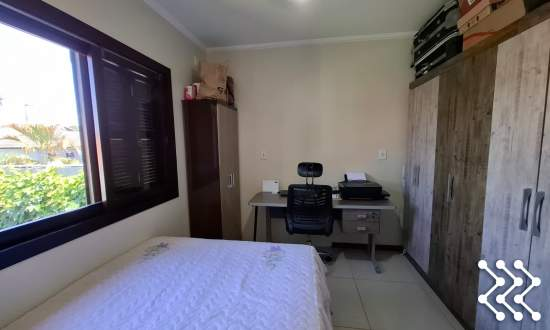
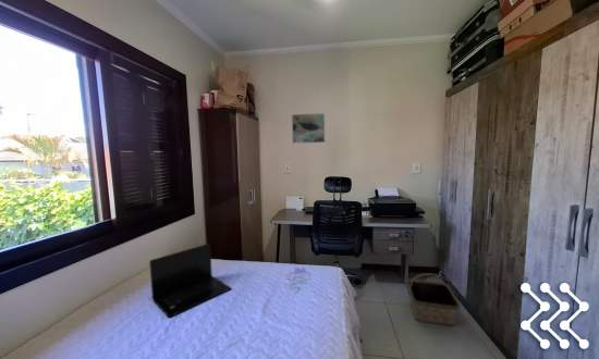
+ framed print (308, 128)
+ laptop (192, 275)
+ basket (431, 293)
